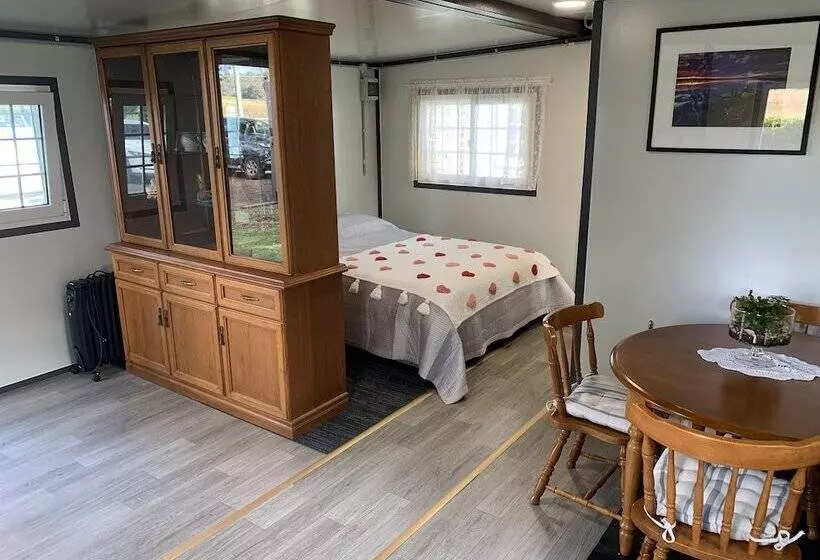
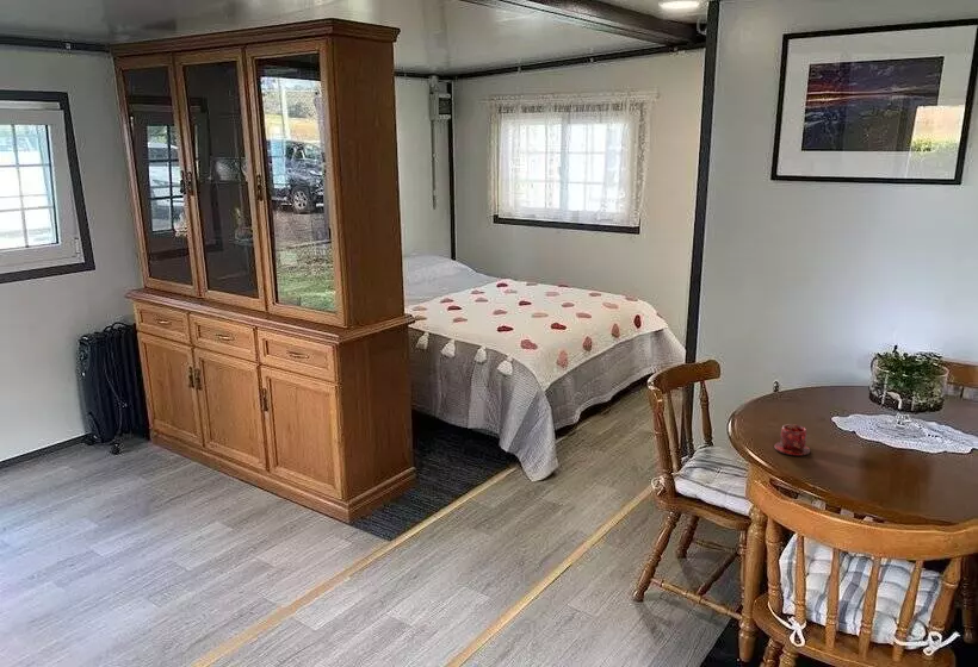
+ teacup (793, 438)
